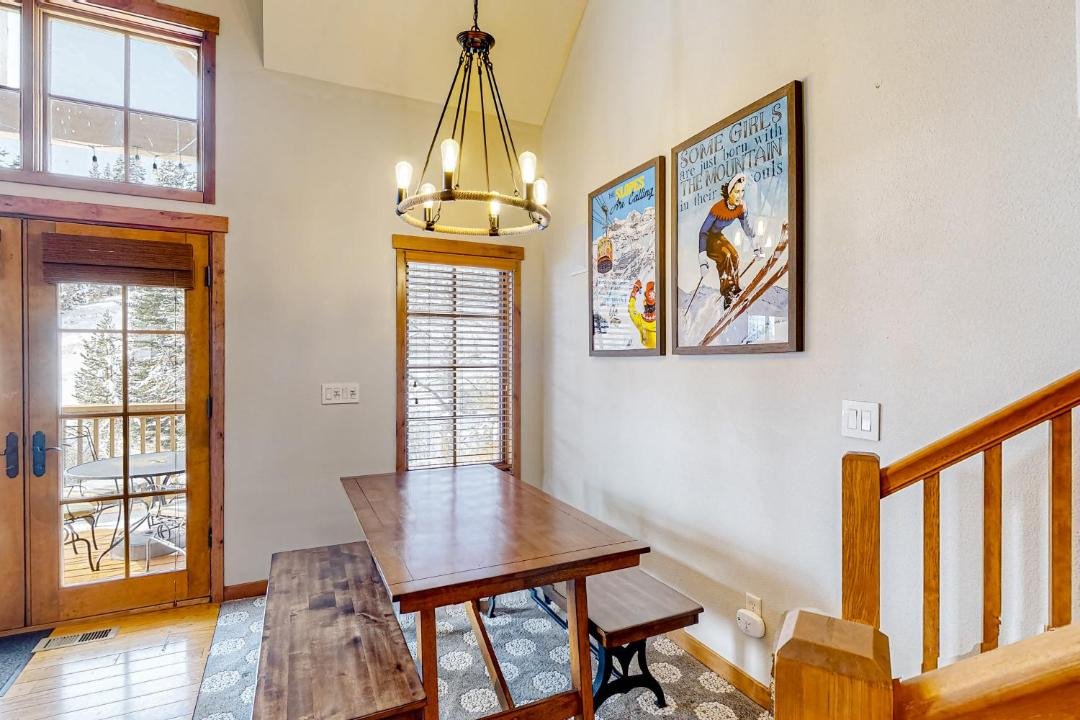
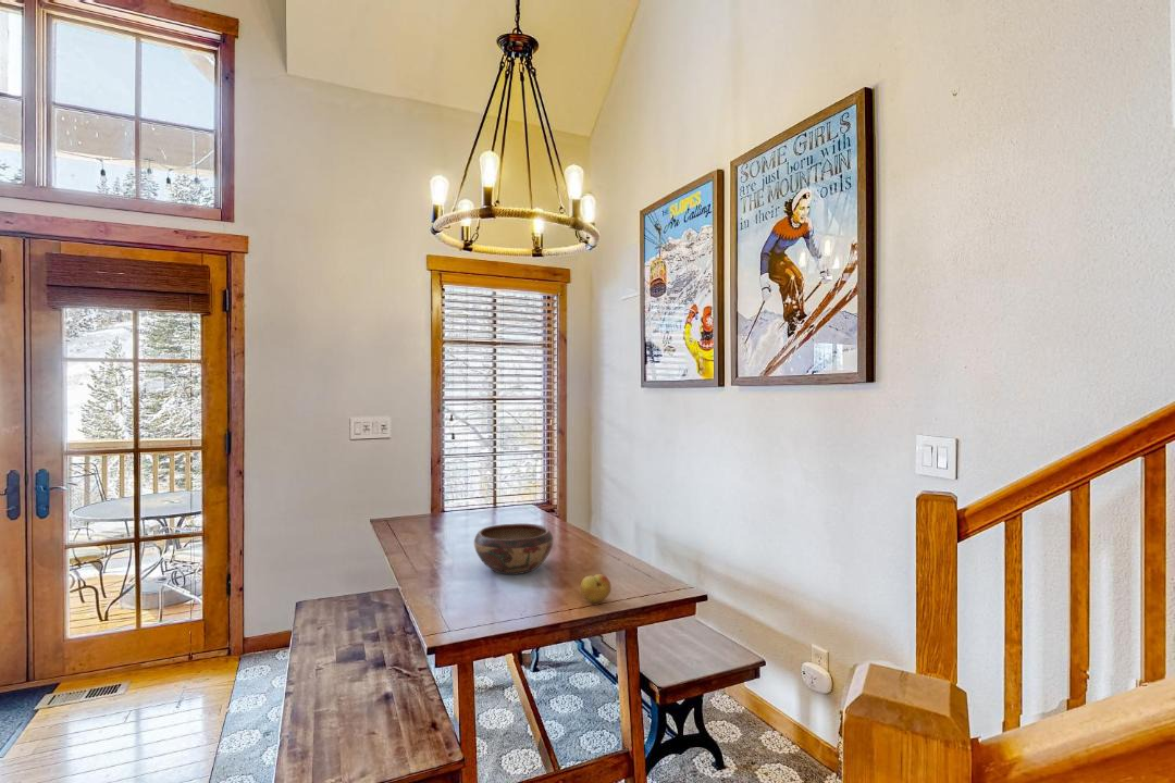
+ fruit (595, 588)
+ decorative bowl (514, 549)
